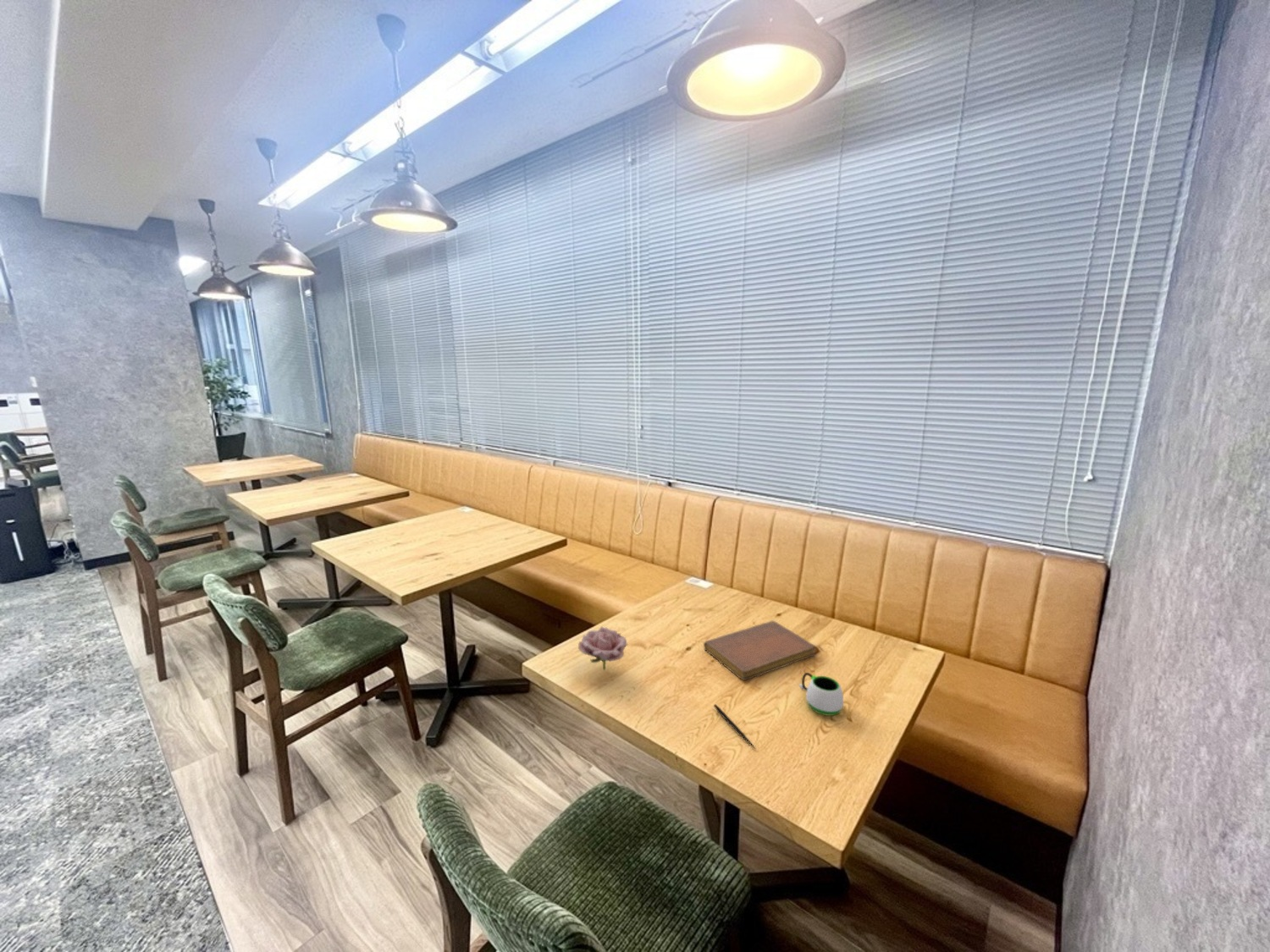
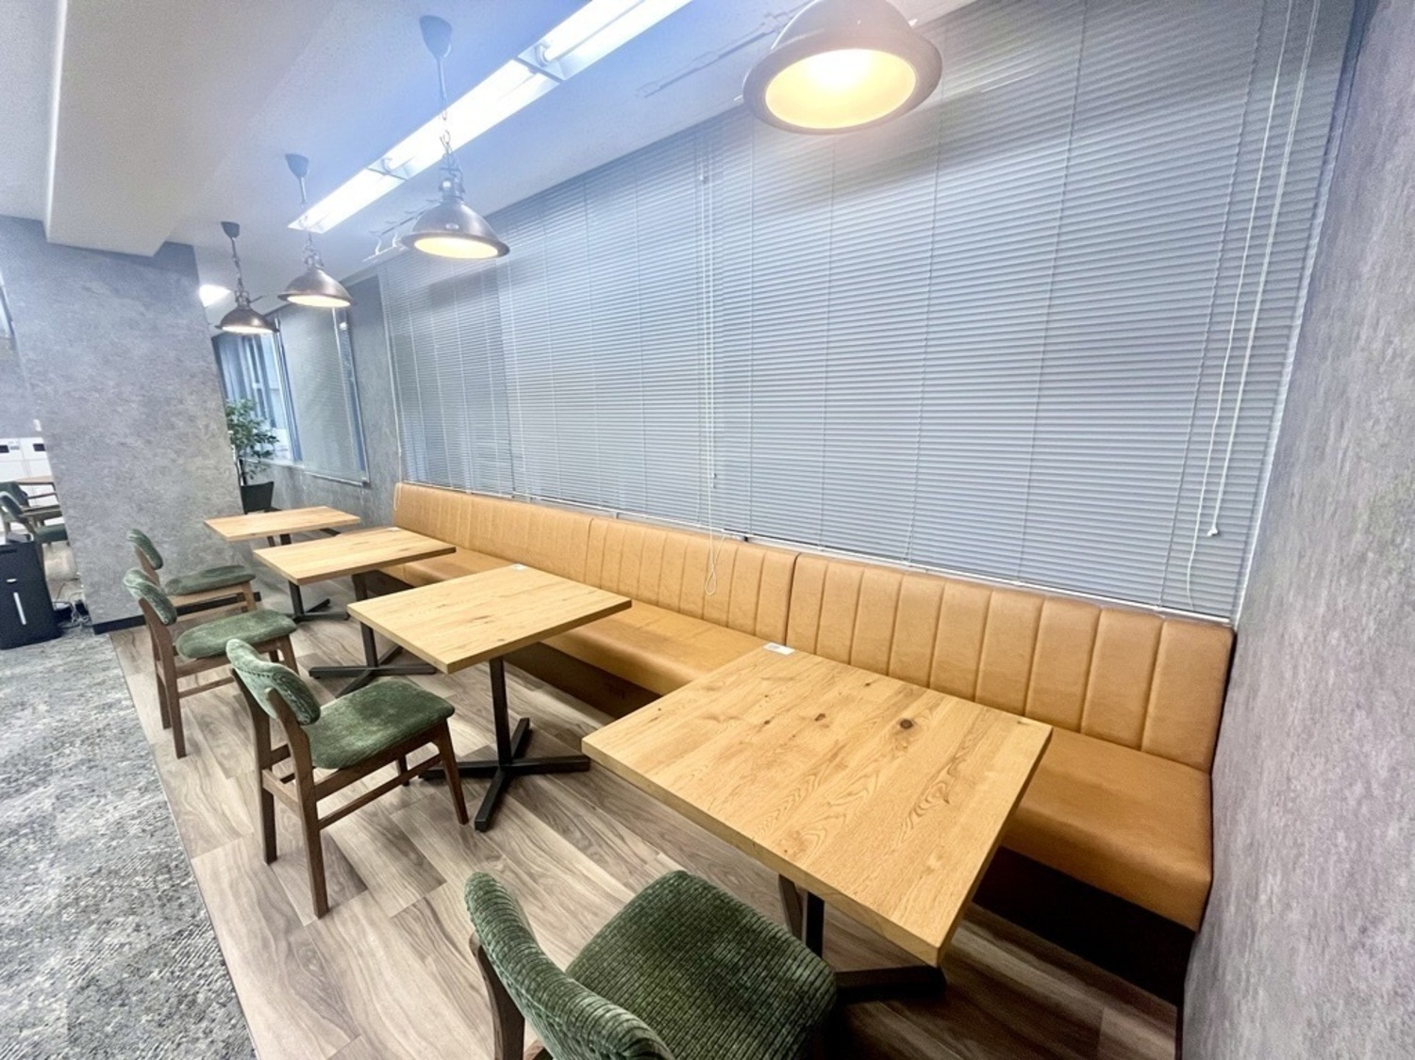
- notebook (759, 647)
- pen (733, 725)
- mug (817, 690)
- flower (603, 652)
